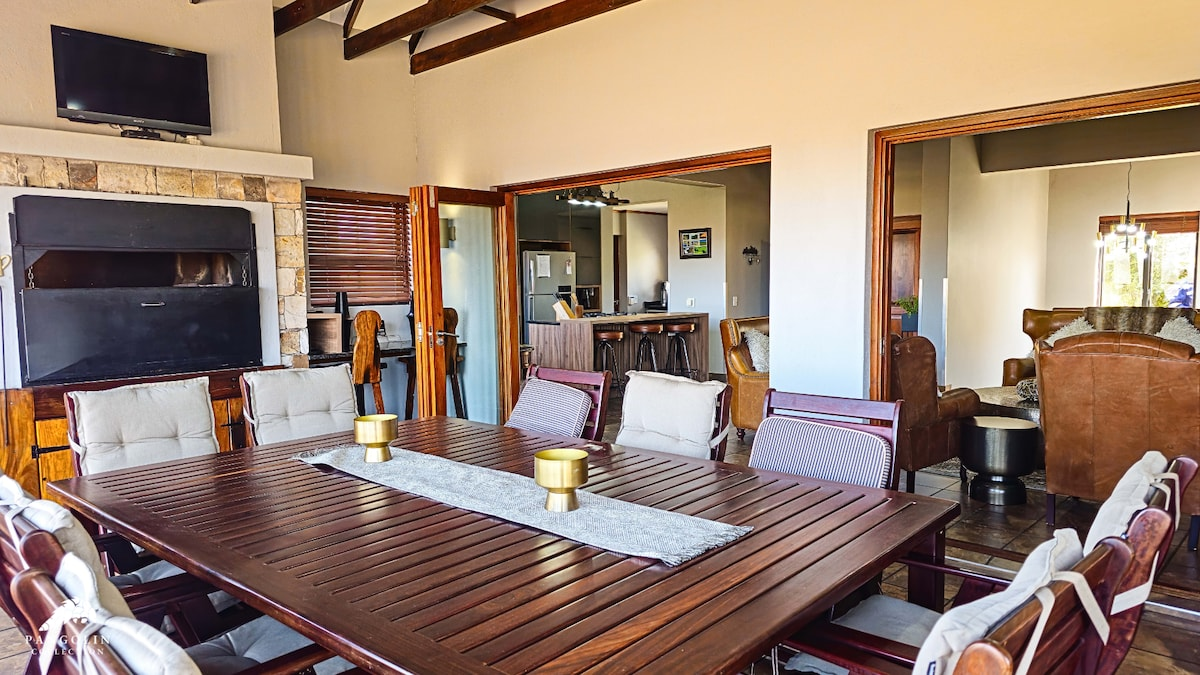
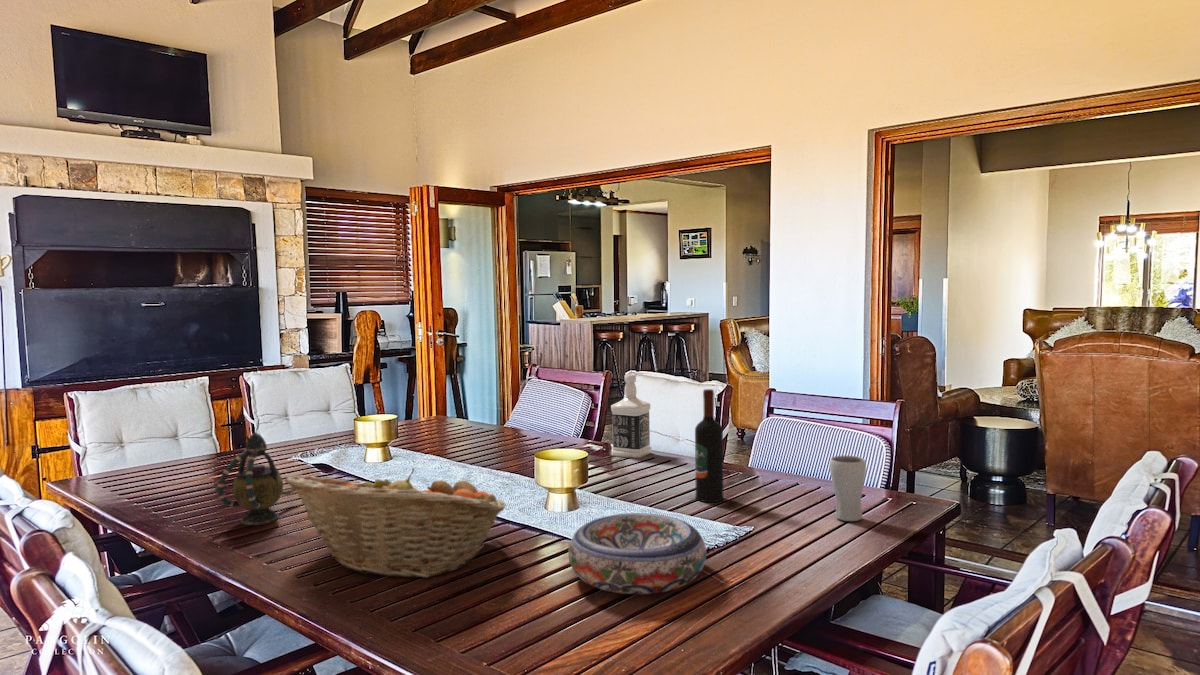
+ wine bottle (708, 444)
+ teapot (267, 472)
+ bottle (630, 414)
+ drinking glass (847, 488)
+ fruit basket (397, 509)
+ bowl (637, 551)
